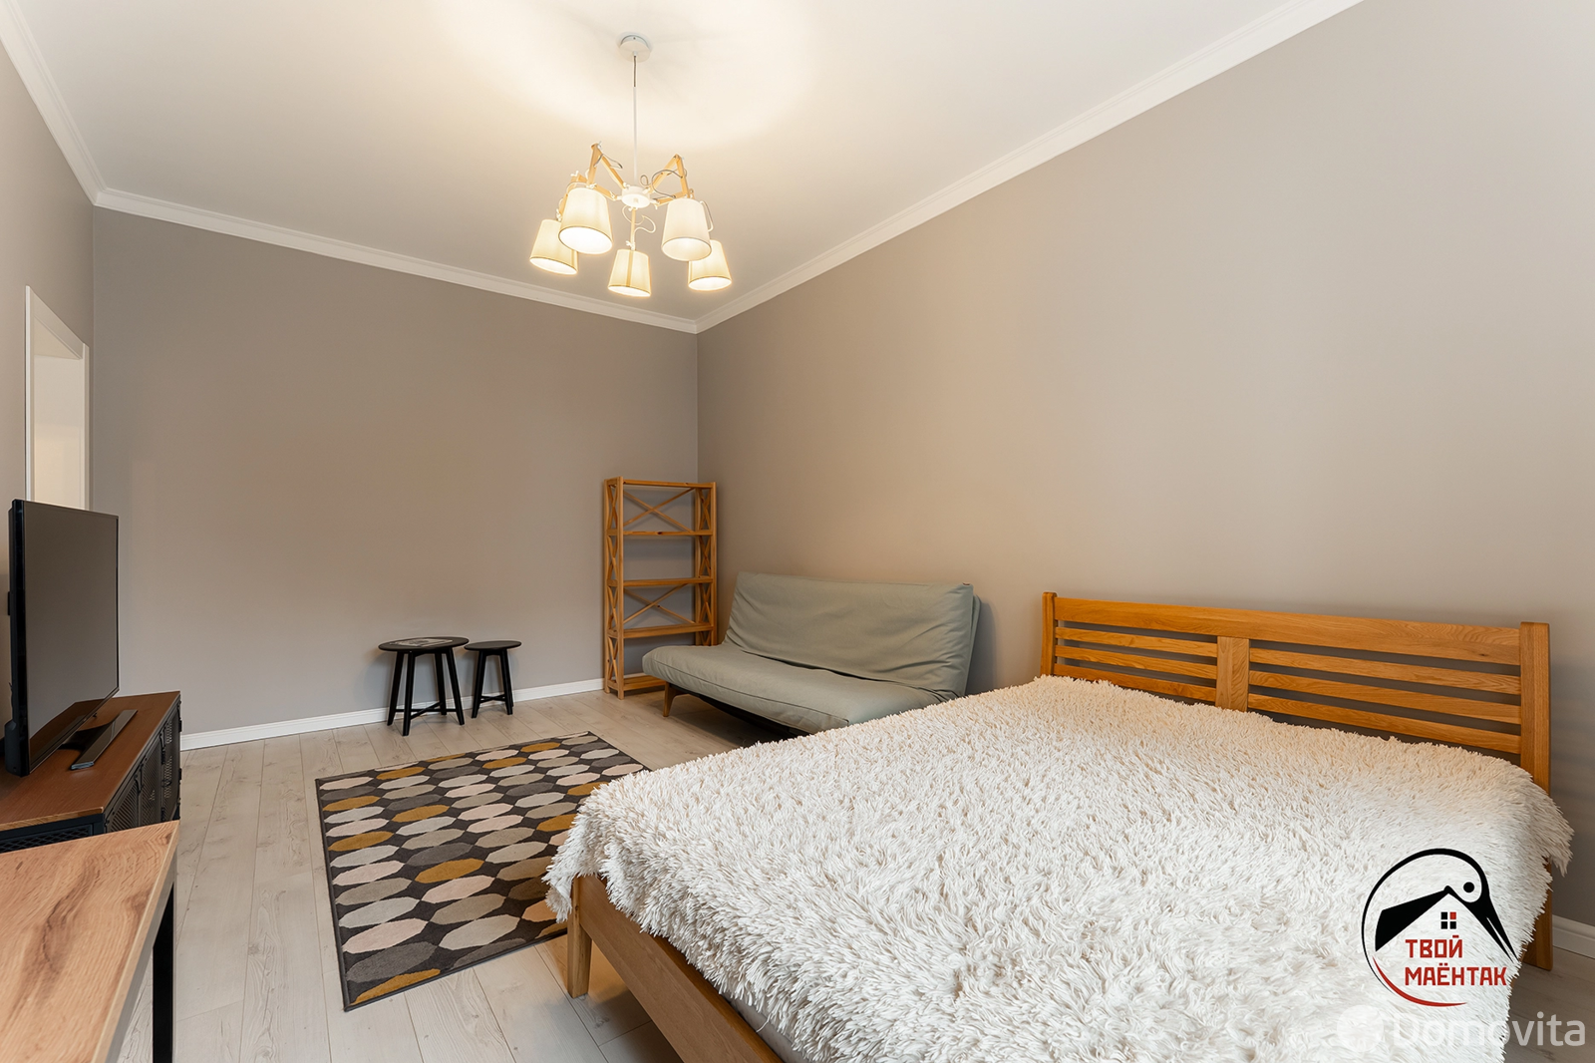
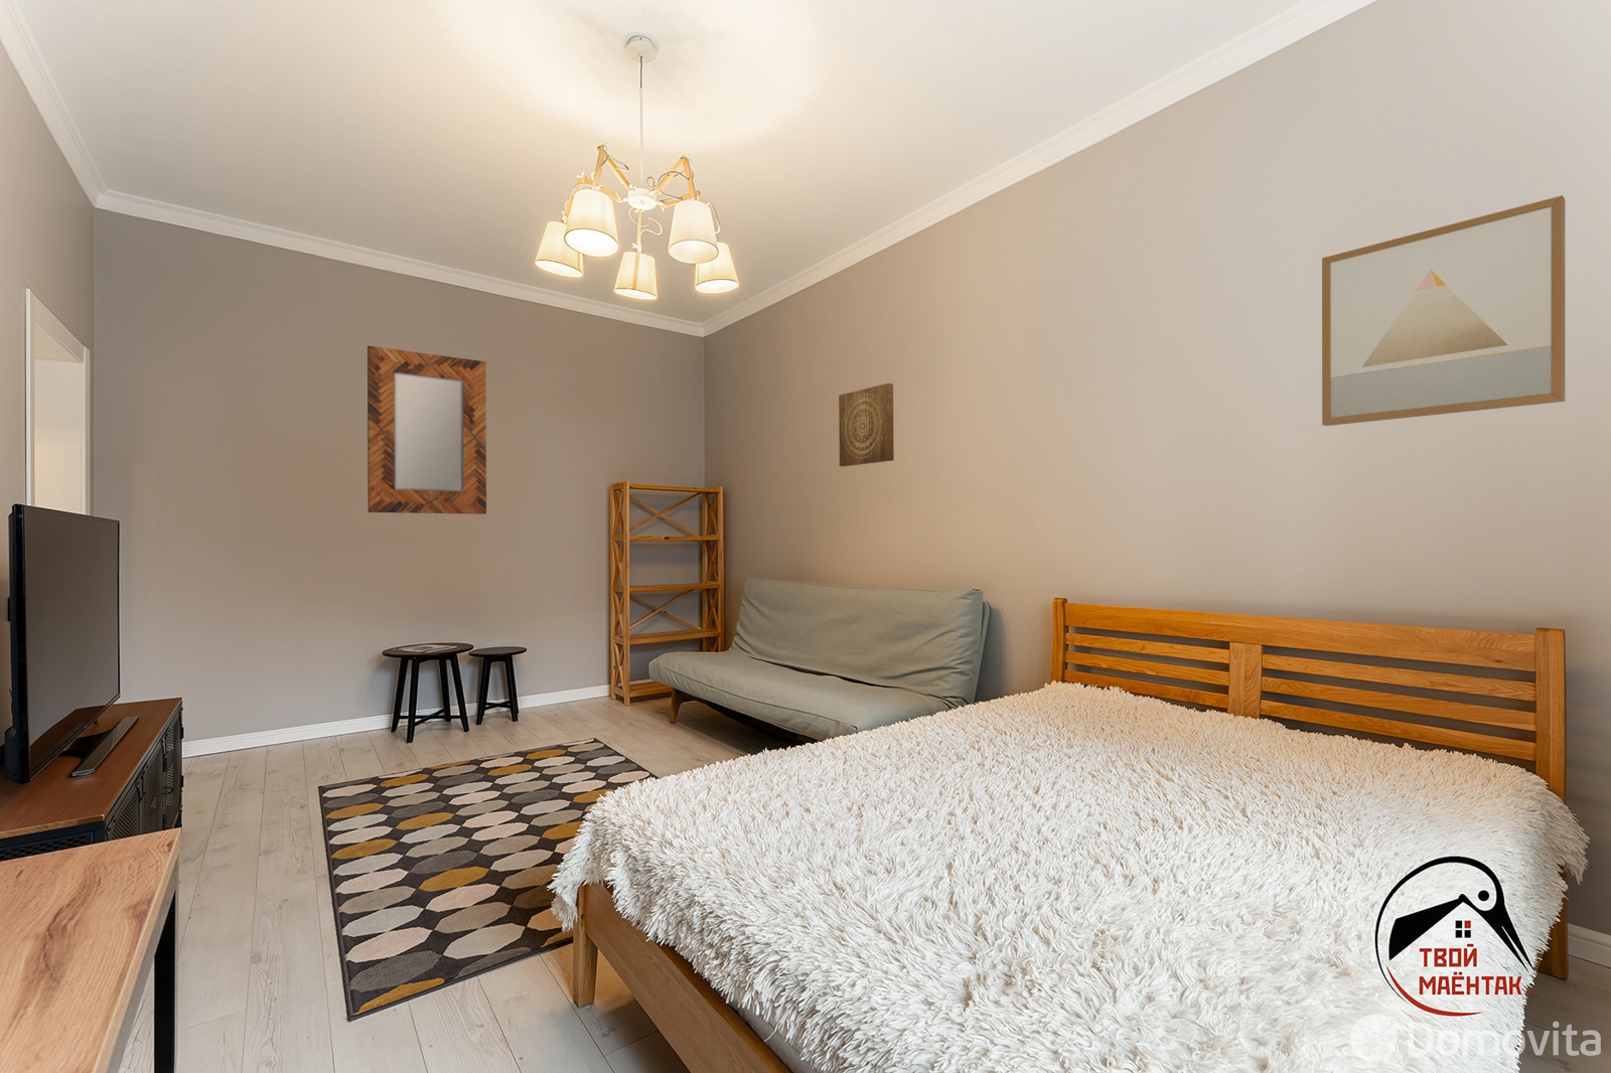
+ wall art (1431, 322)
+ home mirror (429, 434)
+ wall art (865, 426)
